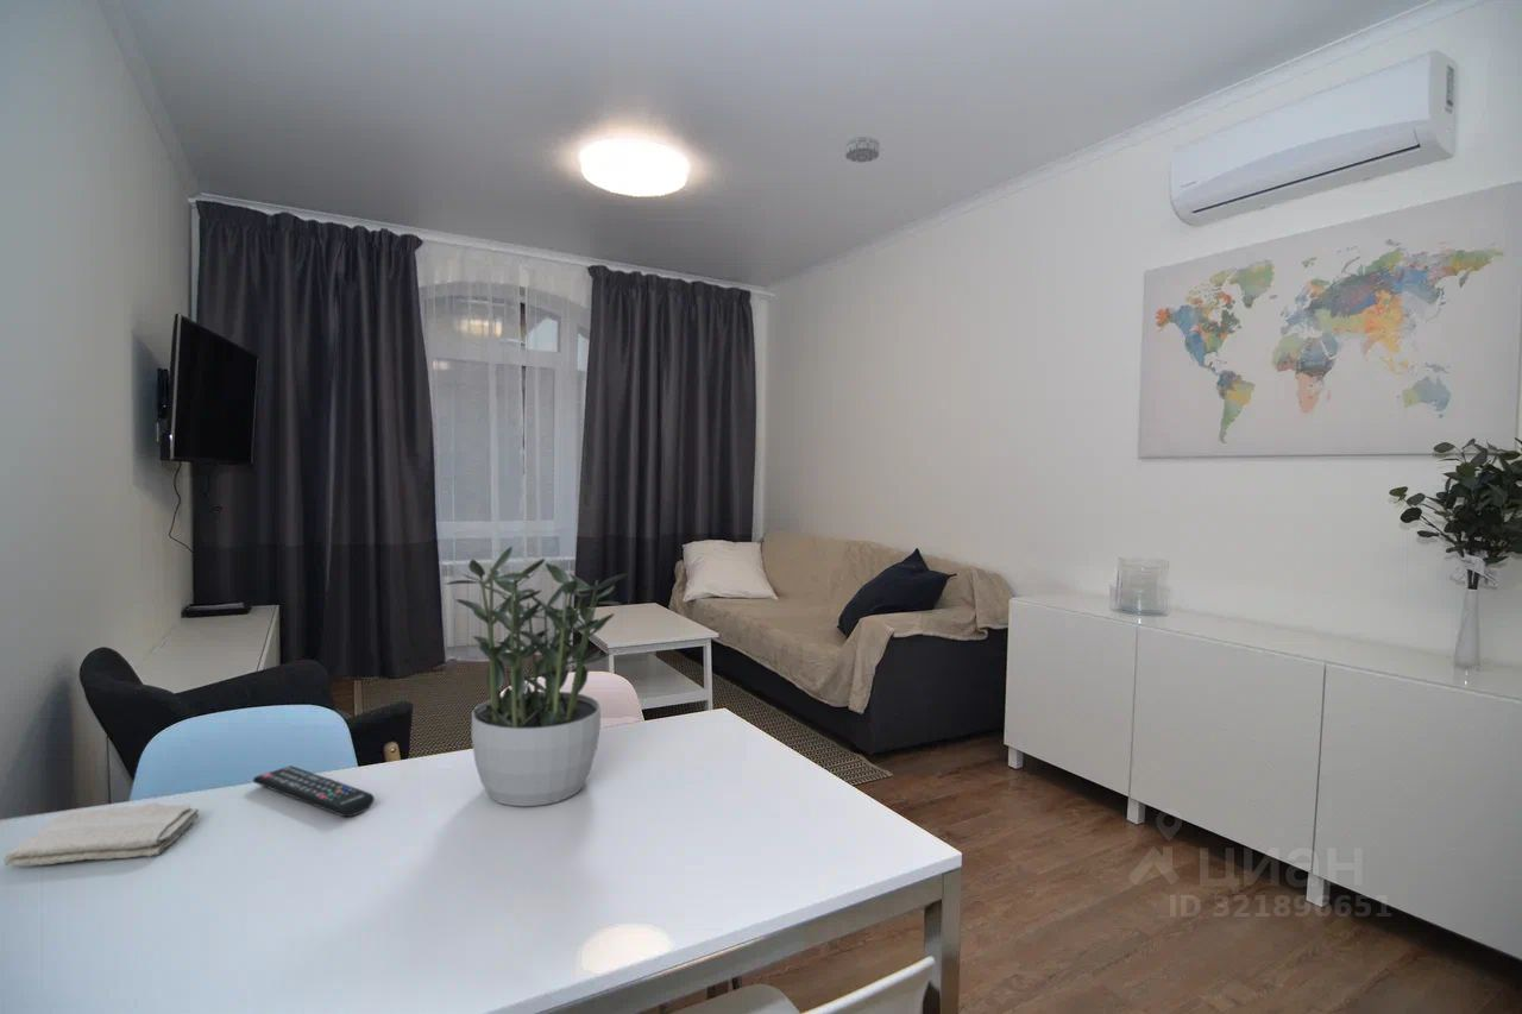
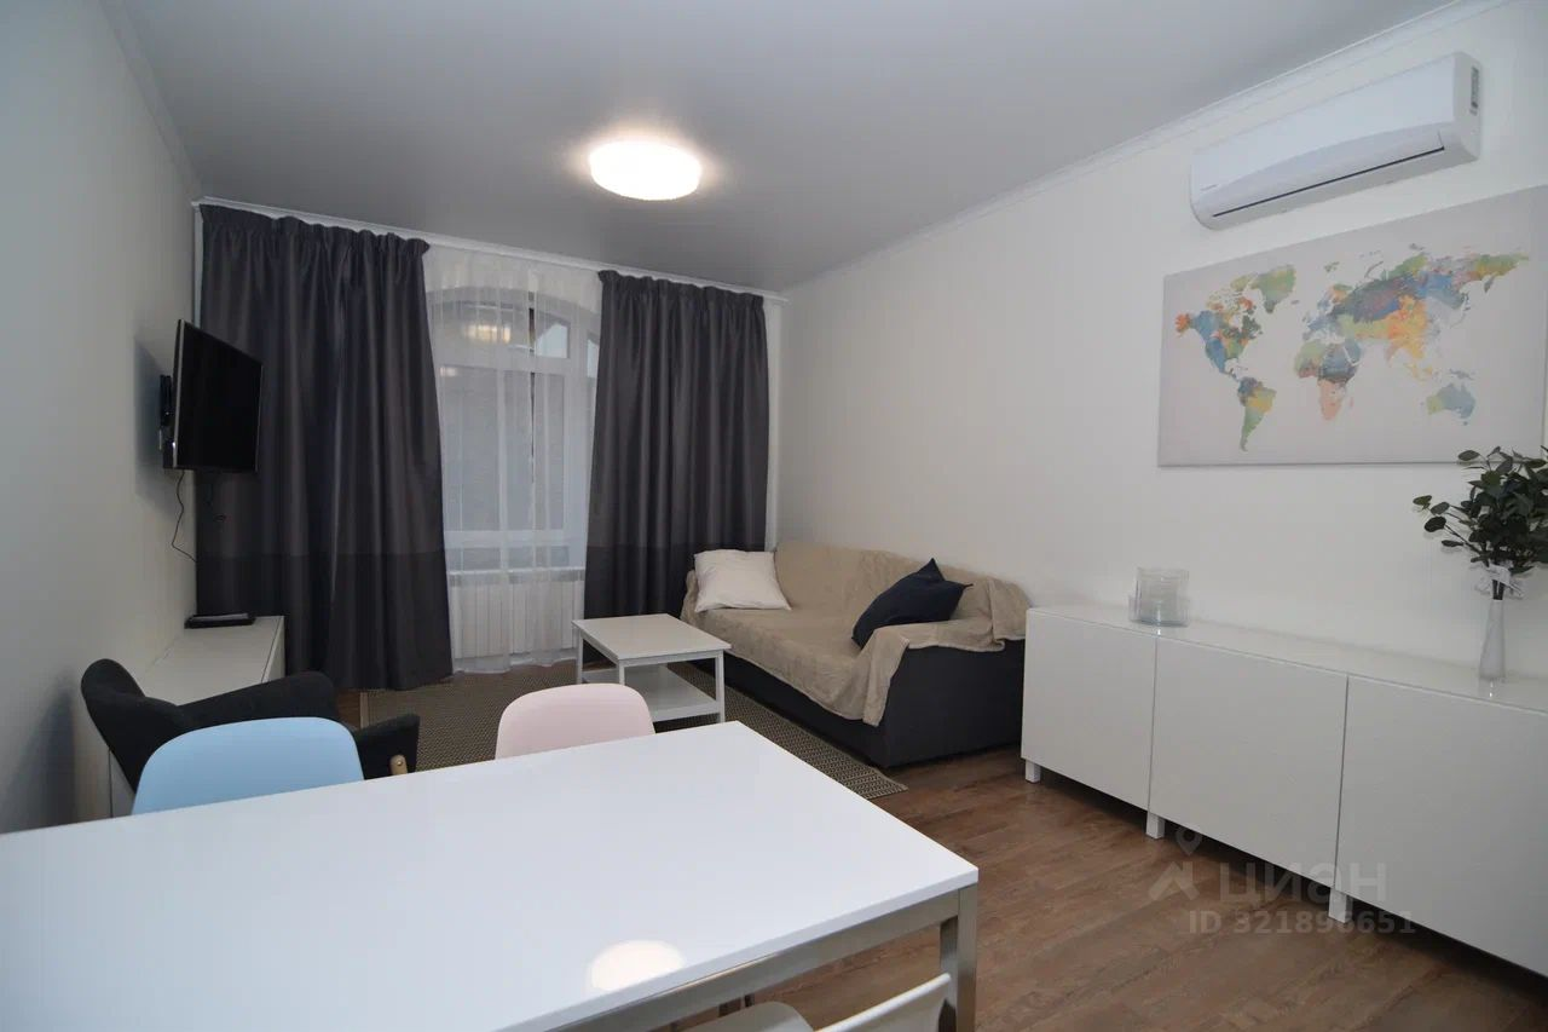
- smoke detector (862, 149)
- remote control (312, 791)
- washcloth (108, 832)
- potted plant (535, 665)
